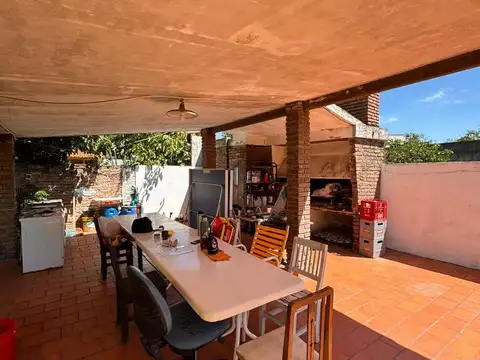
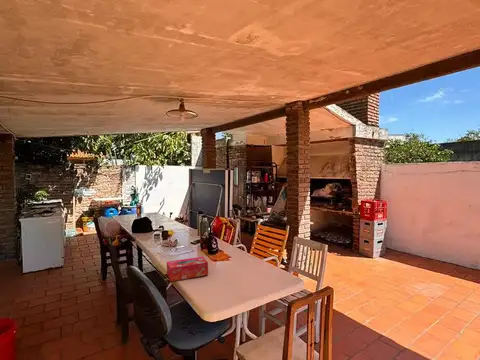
+ tissue box (187, 268)
